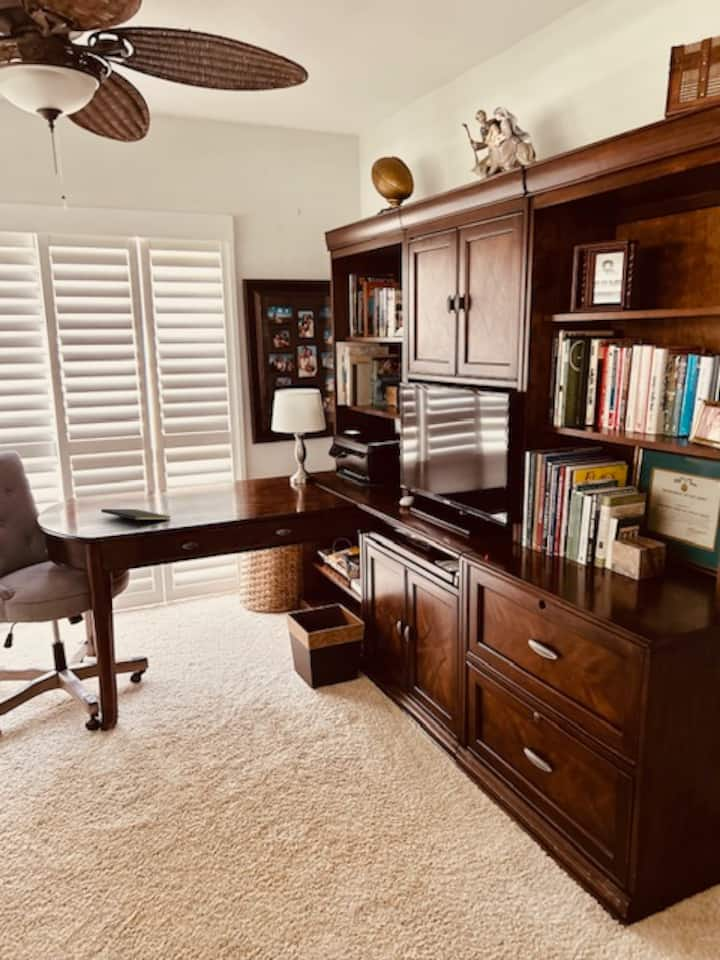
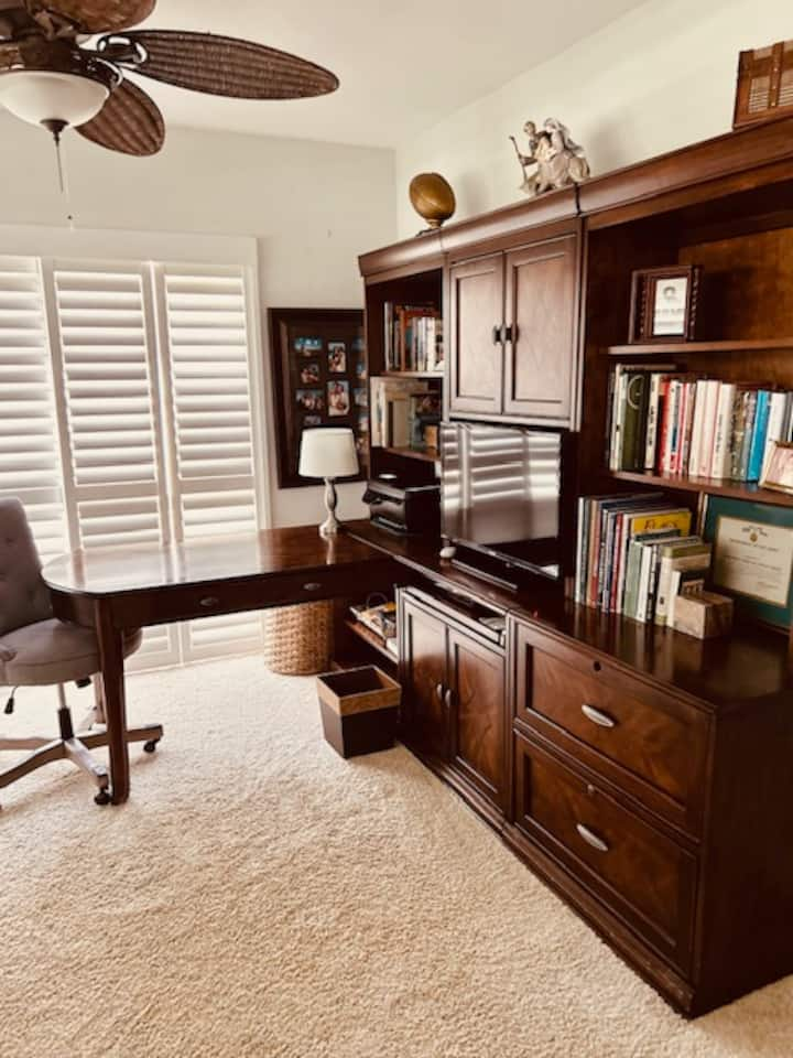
- notepad (136, 514)
